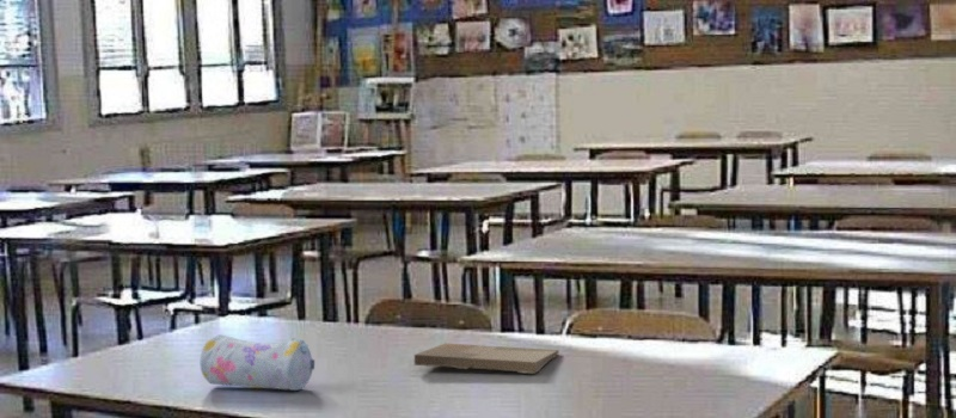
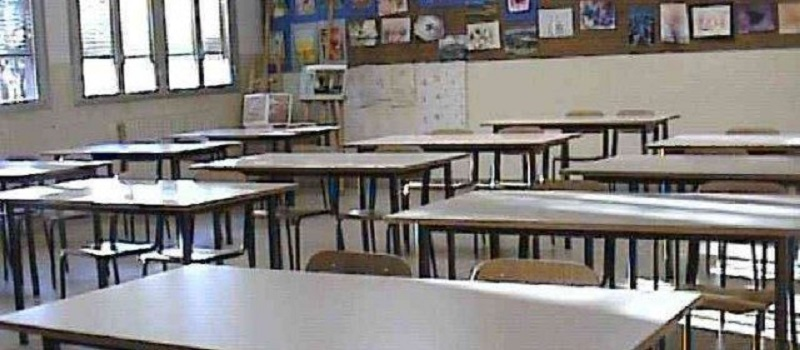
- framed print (488, 354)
- pencil case (256, 362)
